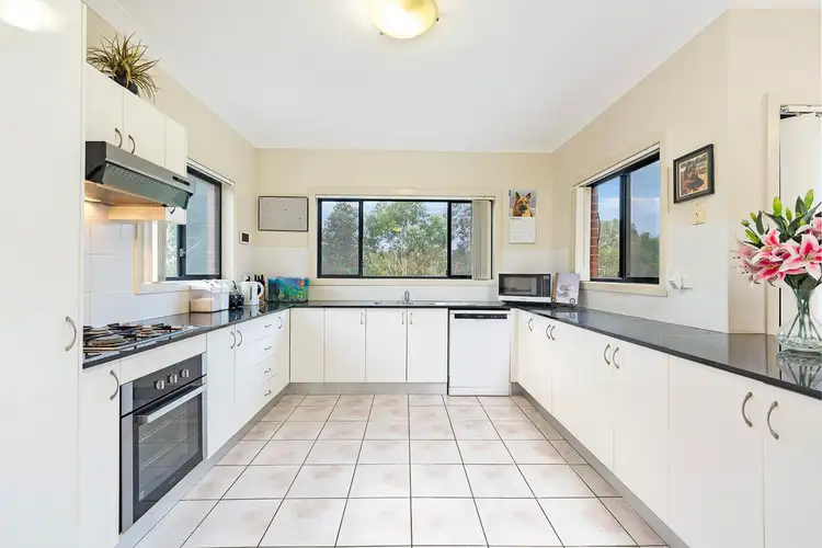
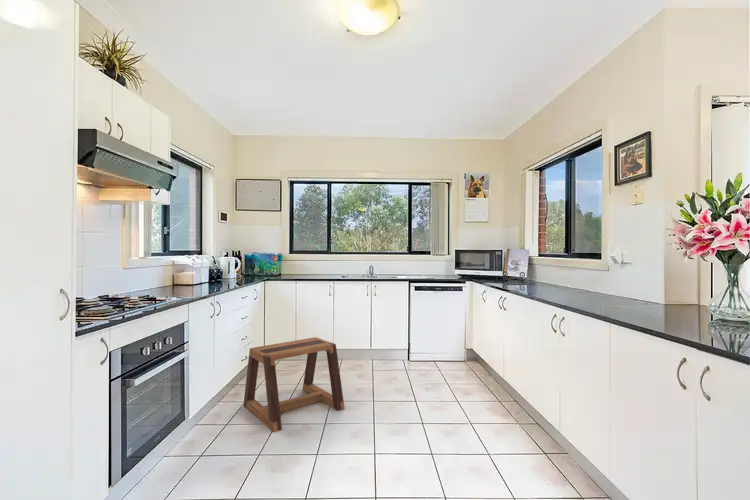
+ stool (304, 376)
